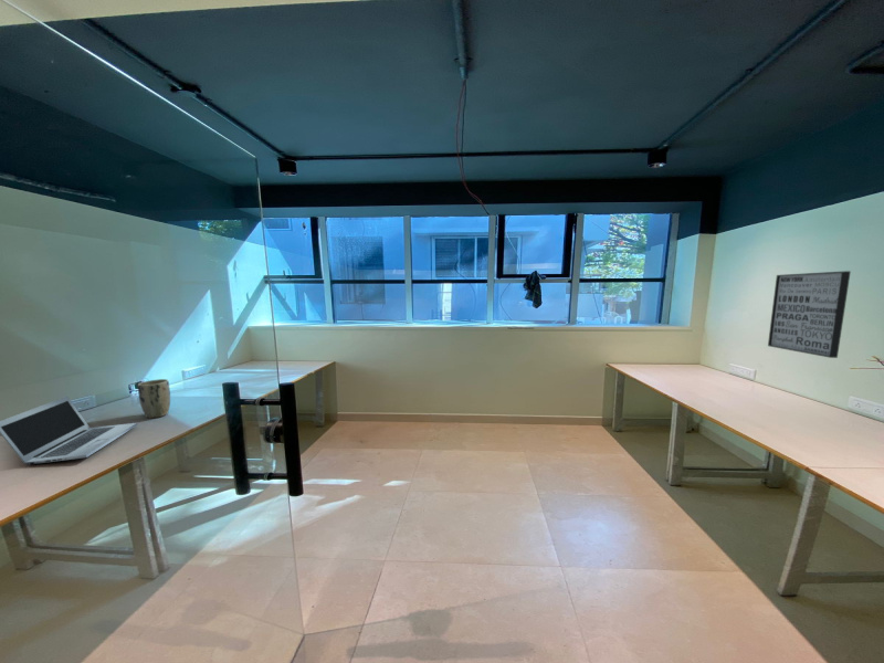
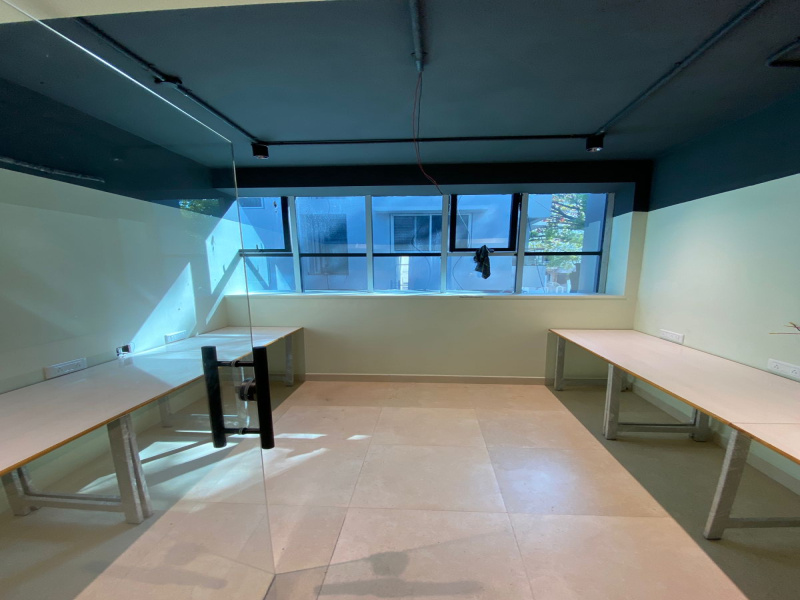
- wall art (803, 313)
- plant pot (155, 398)
- laptop (75, 424)
